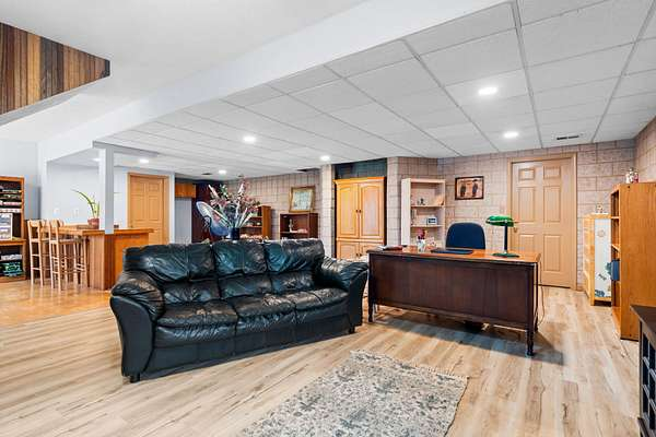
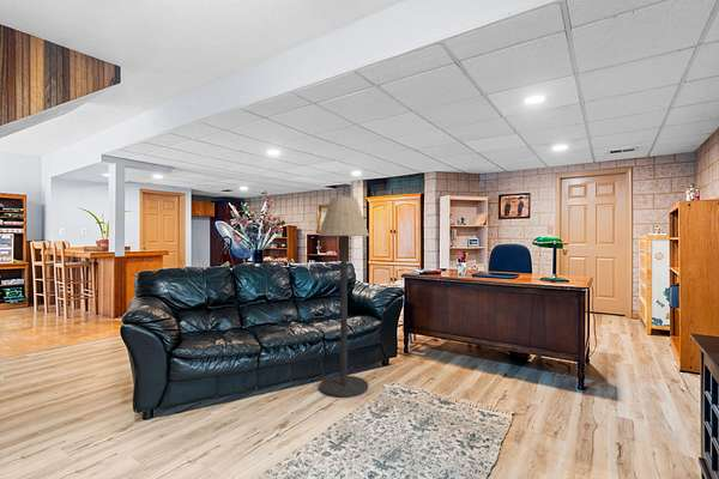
+ floor lamp (343, 292)
